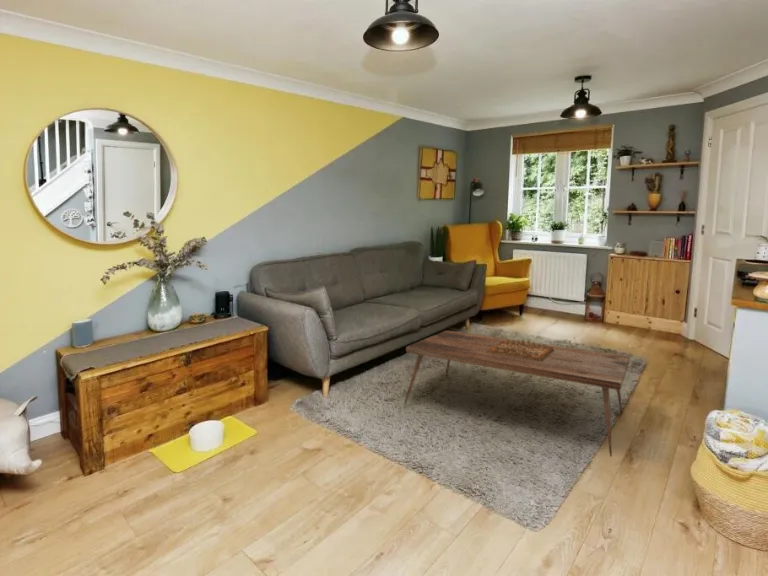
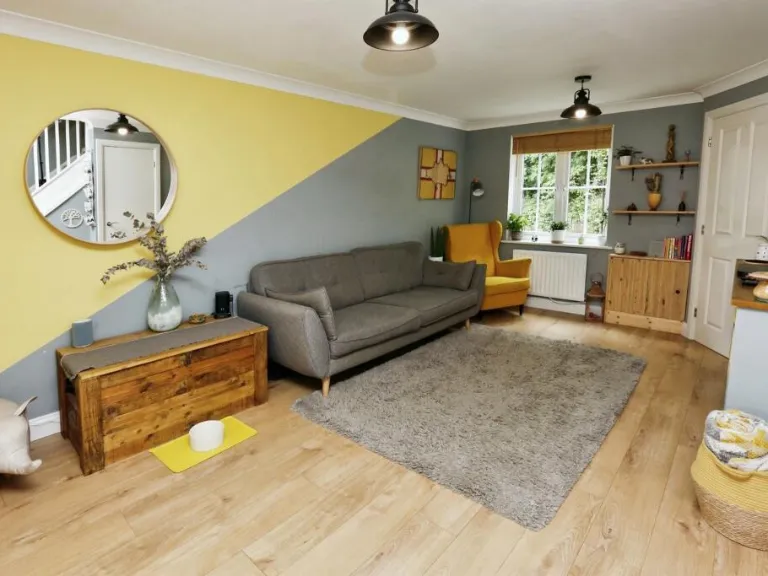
- coffee table (514, 371)
